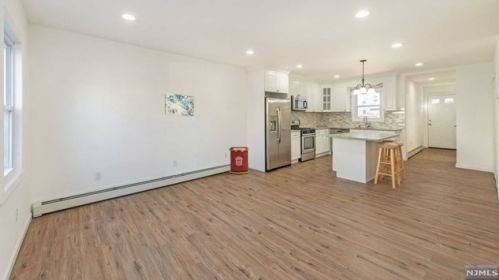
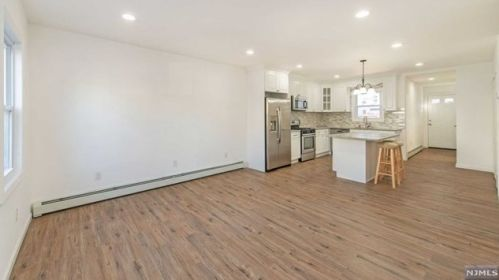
- wall art (179, 105)
- trash can (239, 159)
